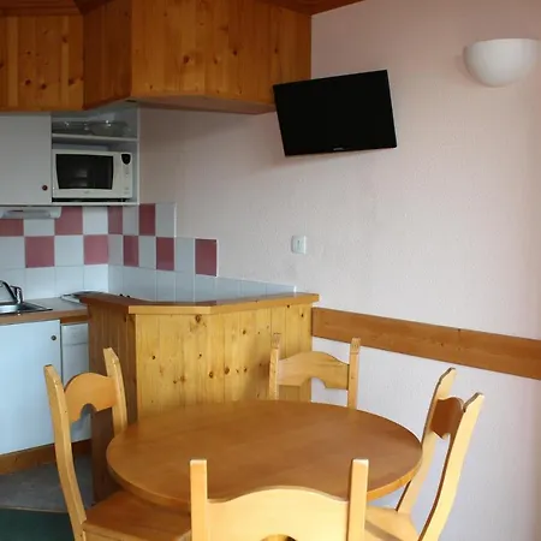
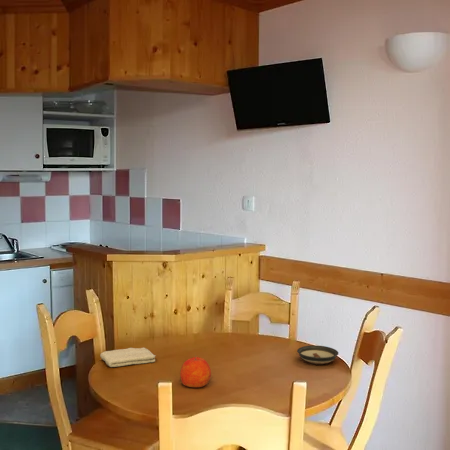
+ saucer (317, 356)
+ washcloth (128, 356)
+ apple (195, 370)
